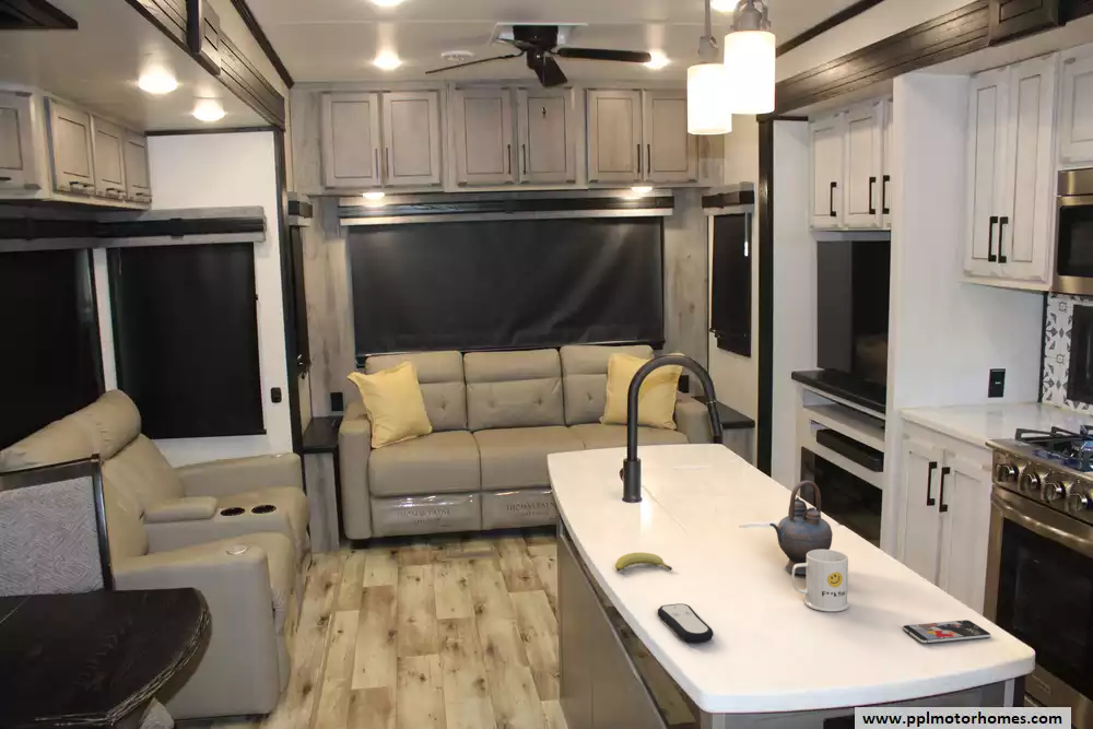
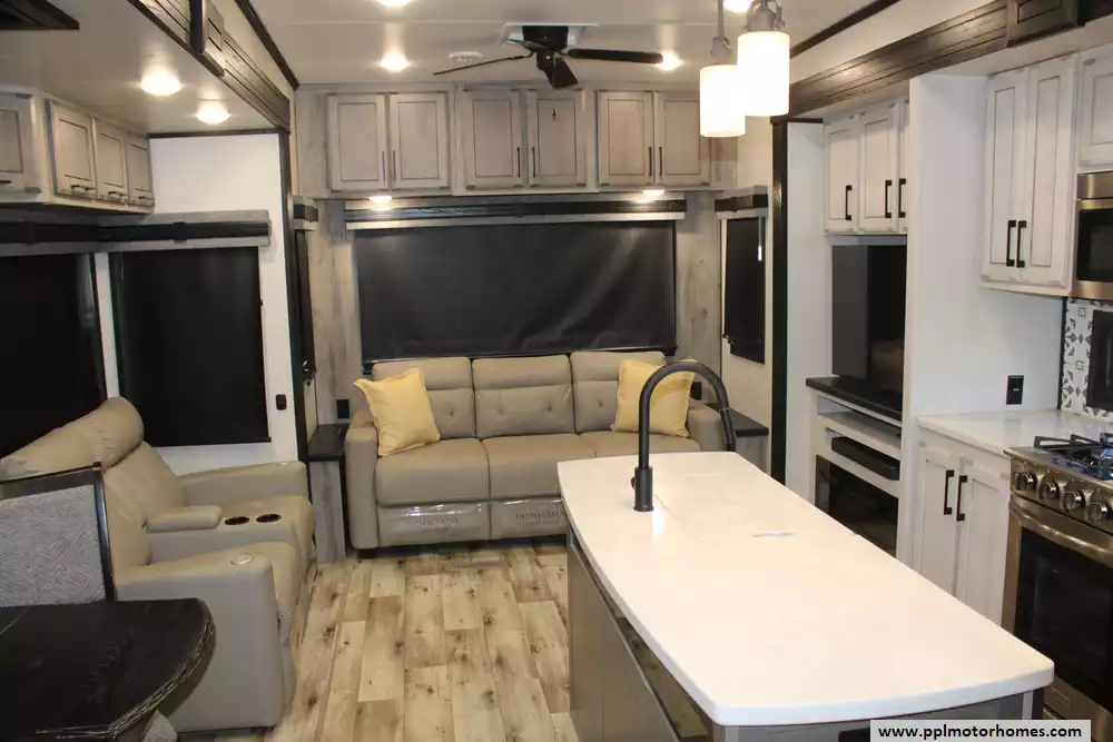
- remote control (685, 622)
- smartphone (945, 631)
- fruit (642, 561)
- mug (820, 579)
- teapot (799, 526)
